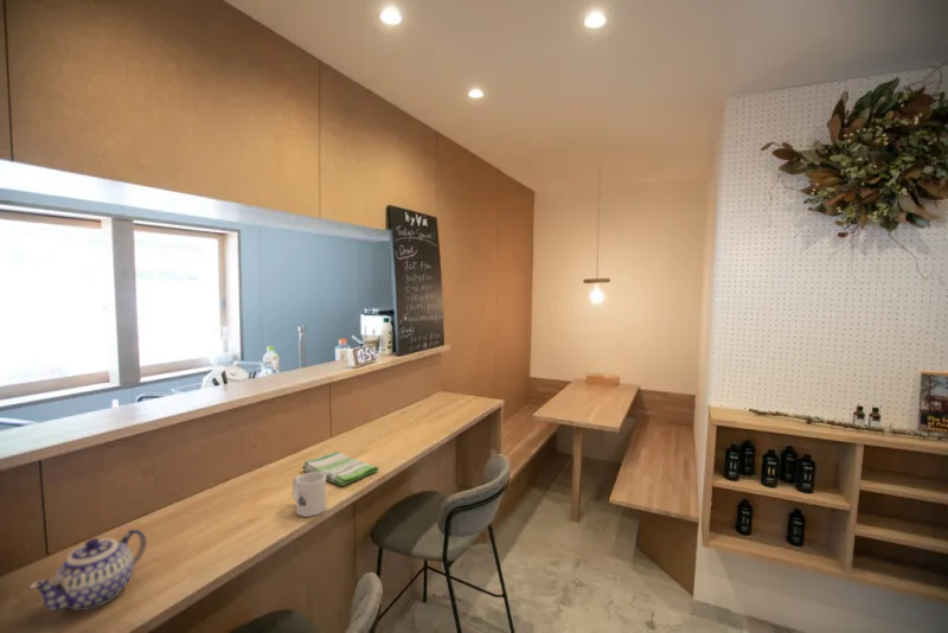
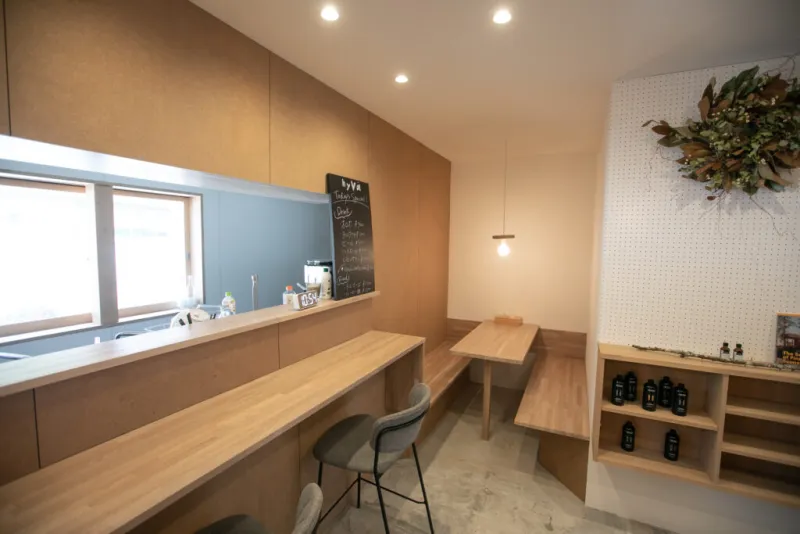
- teapot (94, 568)
- mug (307, 492)
- dish towel (340, 466)
